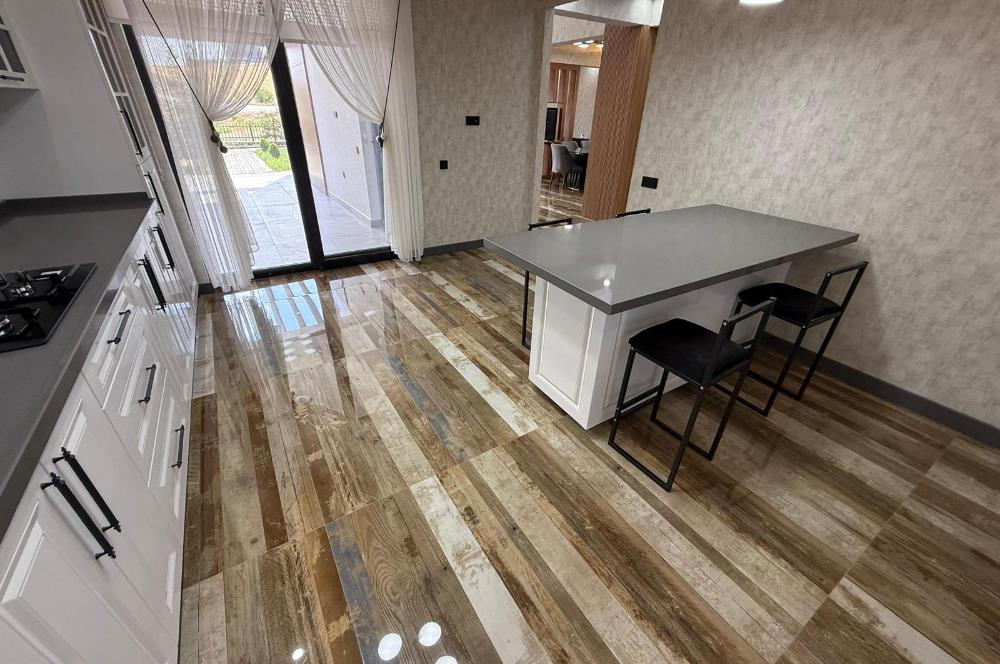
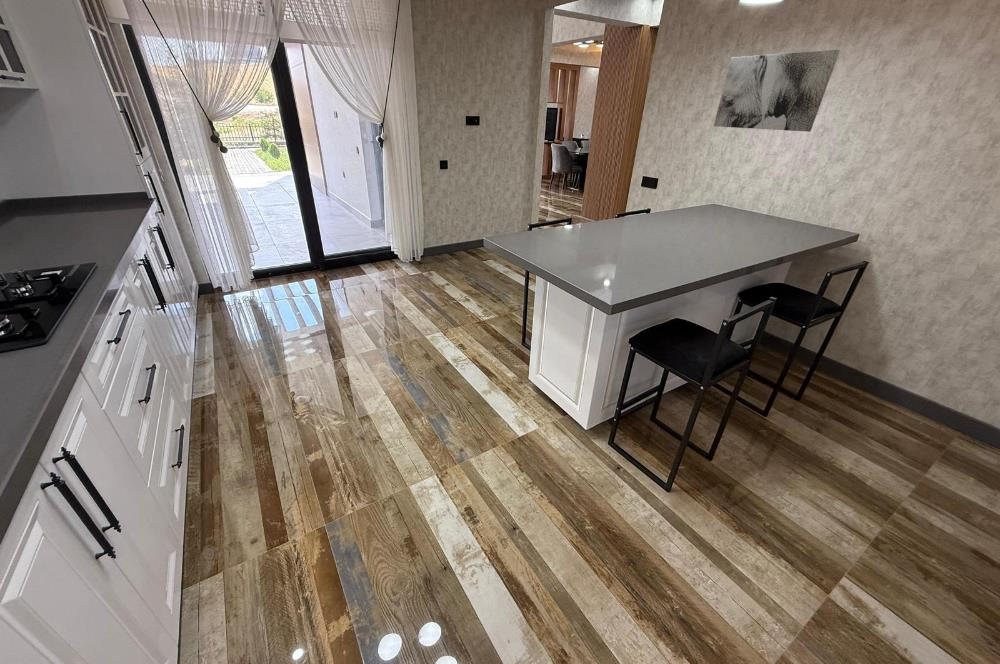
+ wall art (769, 92)
